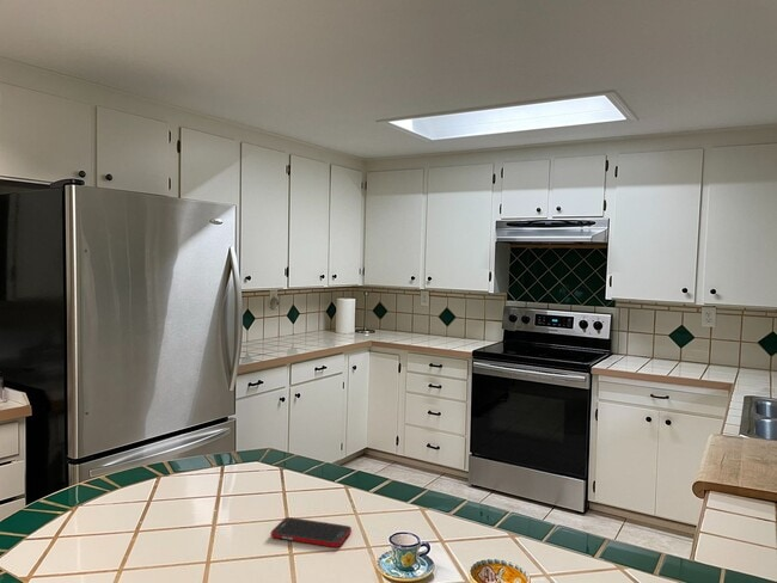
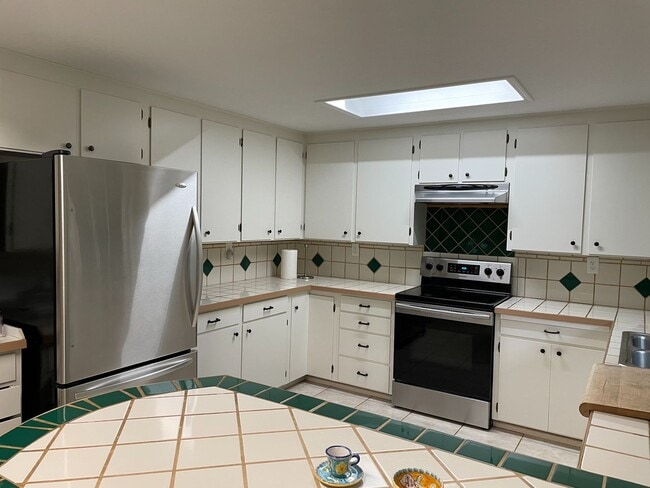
- cell phone (311, 532)
